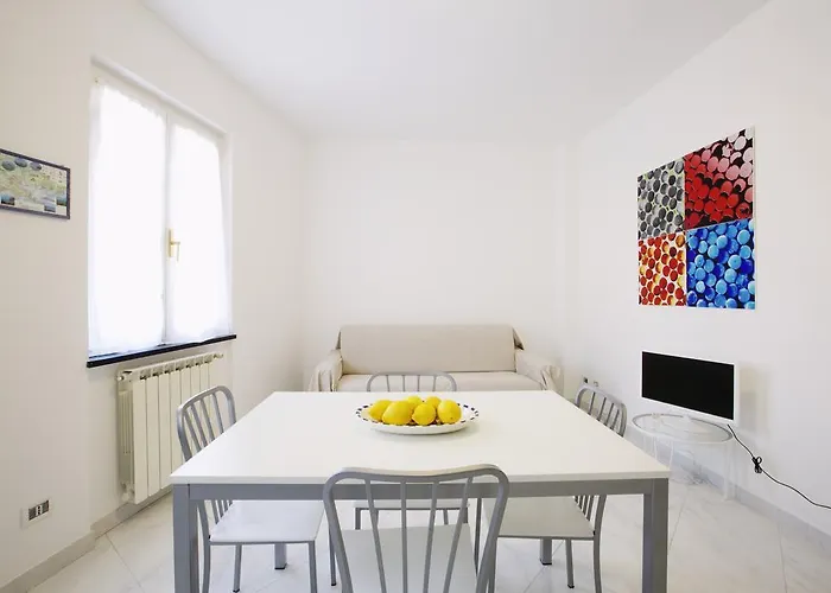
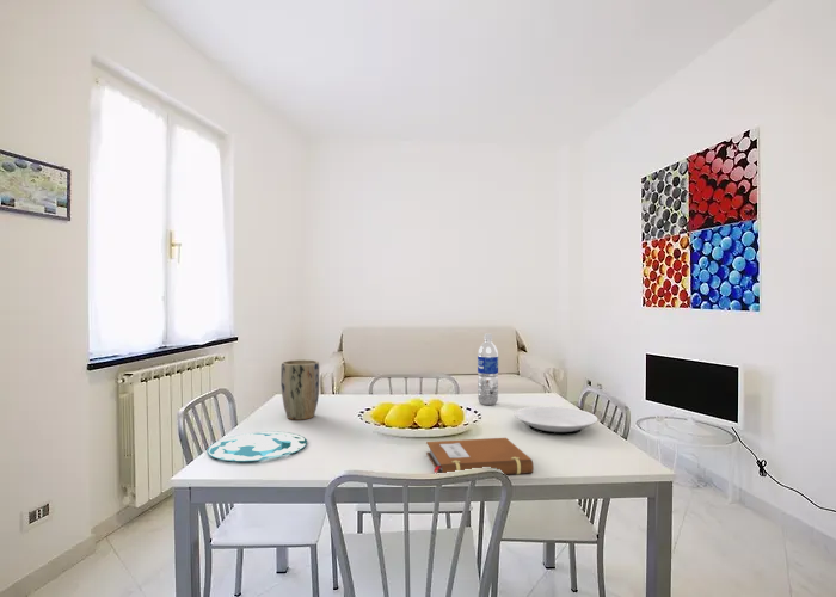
+ notebook (474, 457)
+ plate (258, 441)
+ water bottle (487, 368)
+ plate (554, 421)
+ plant pot (300, 389)
